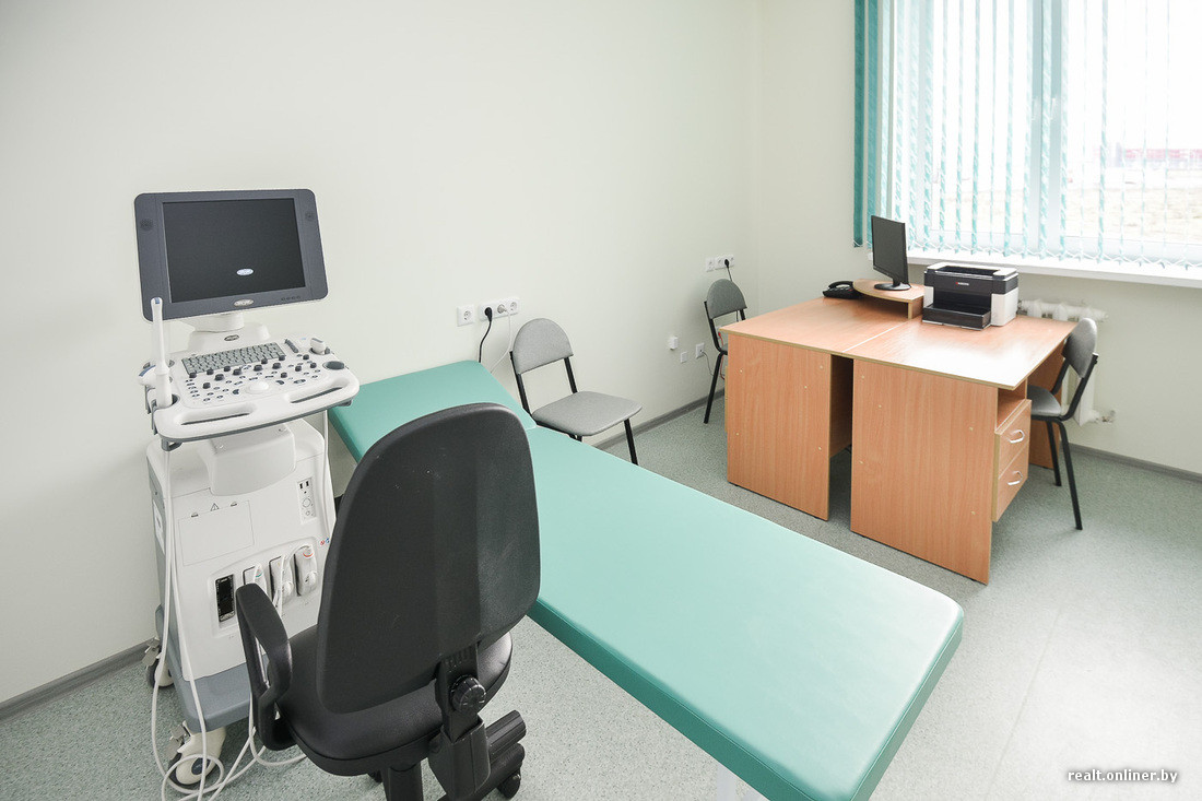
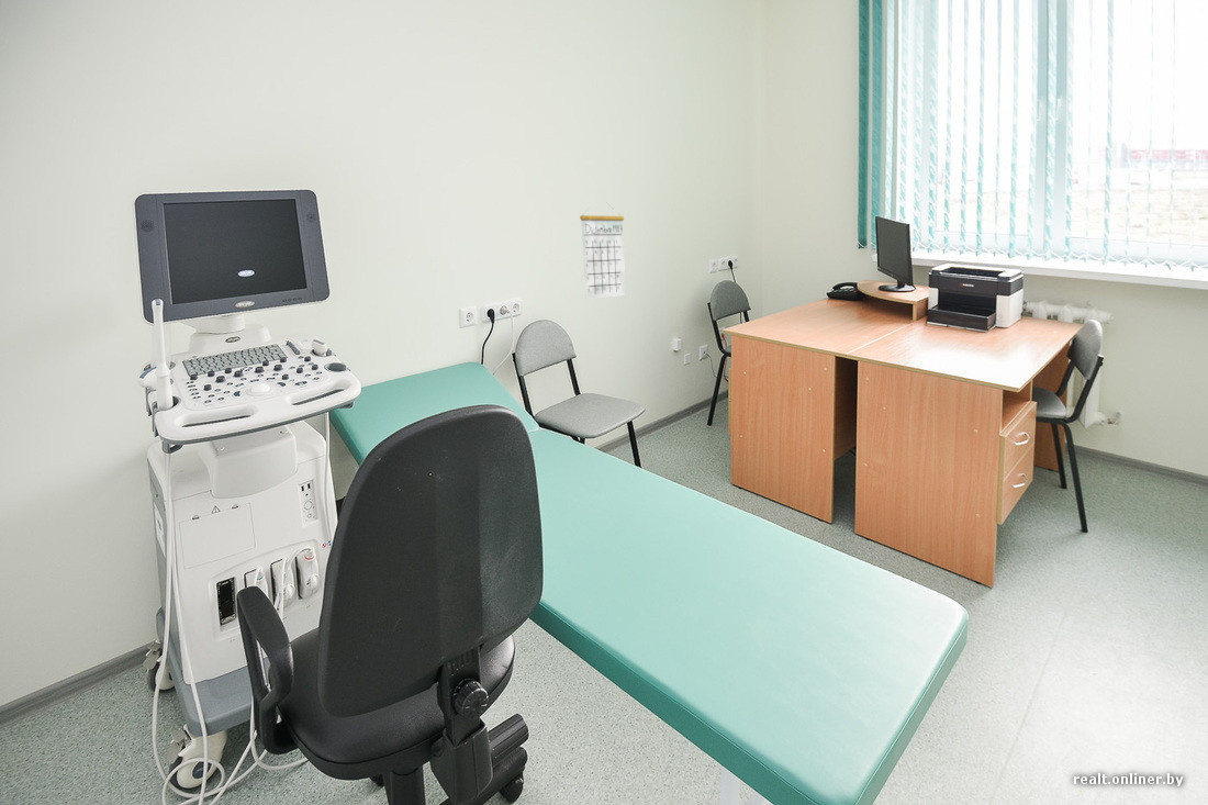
+ calendar (603, 246)
